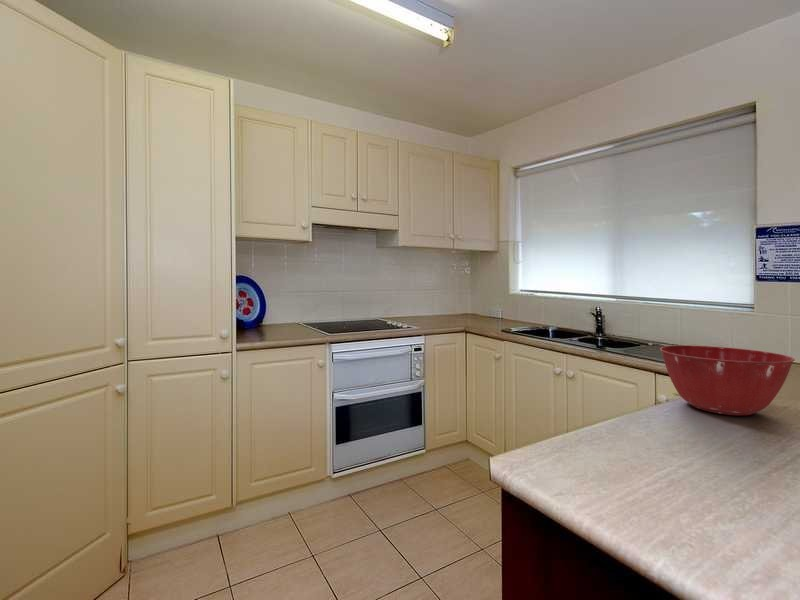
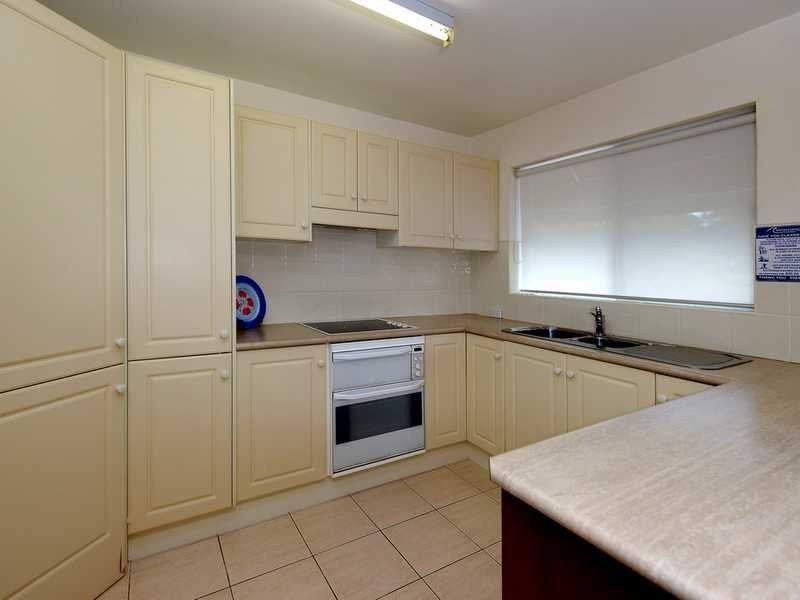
- mixing bowl (721, 380)
